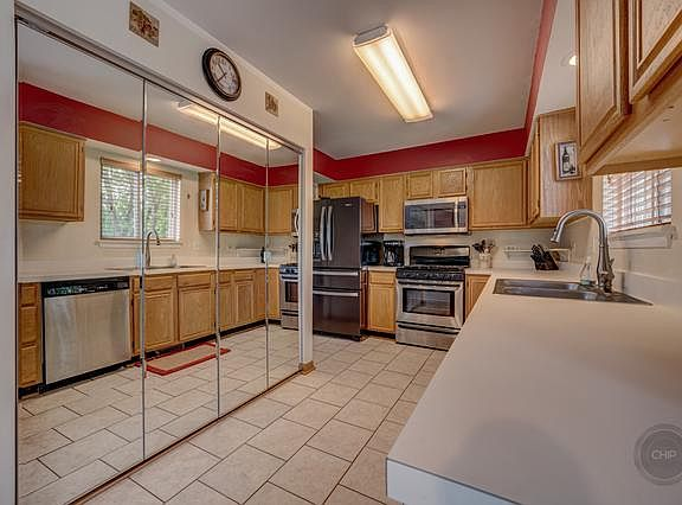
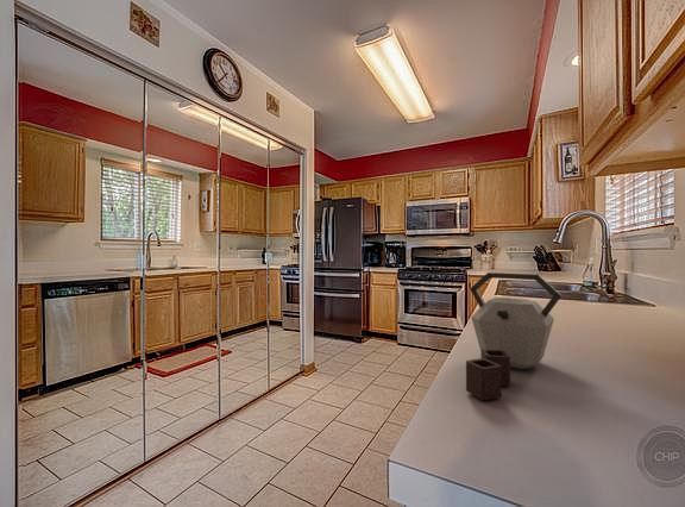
+ kettle (502, 324)
